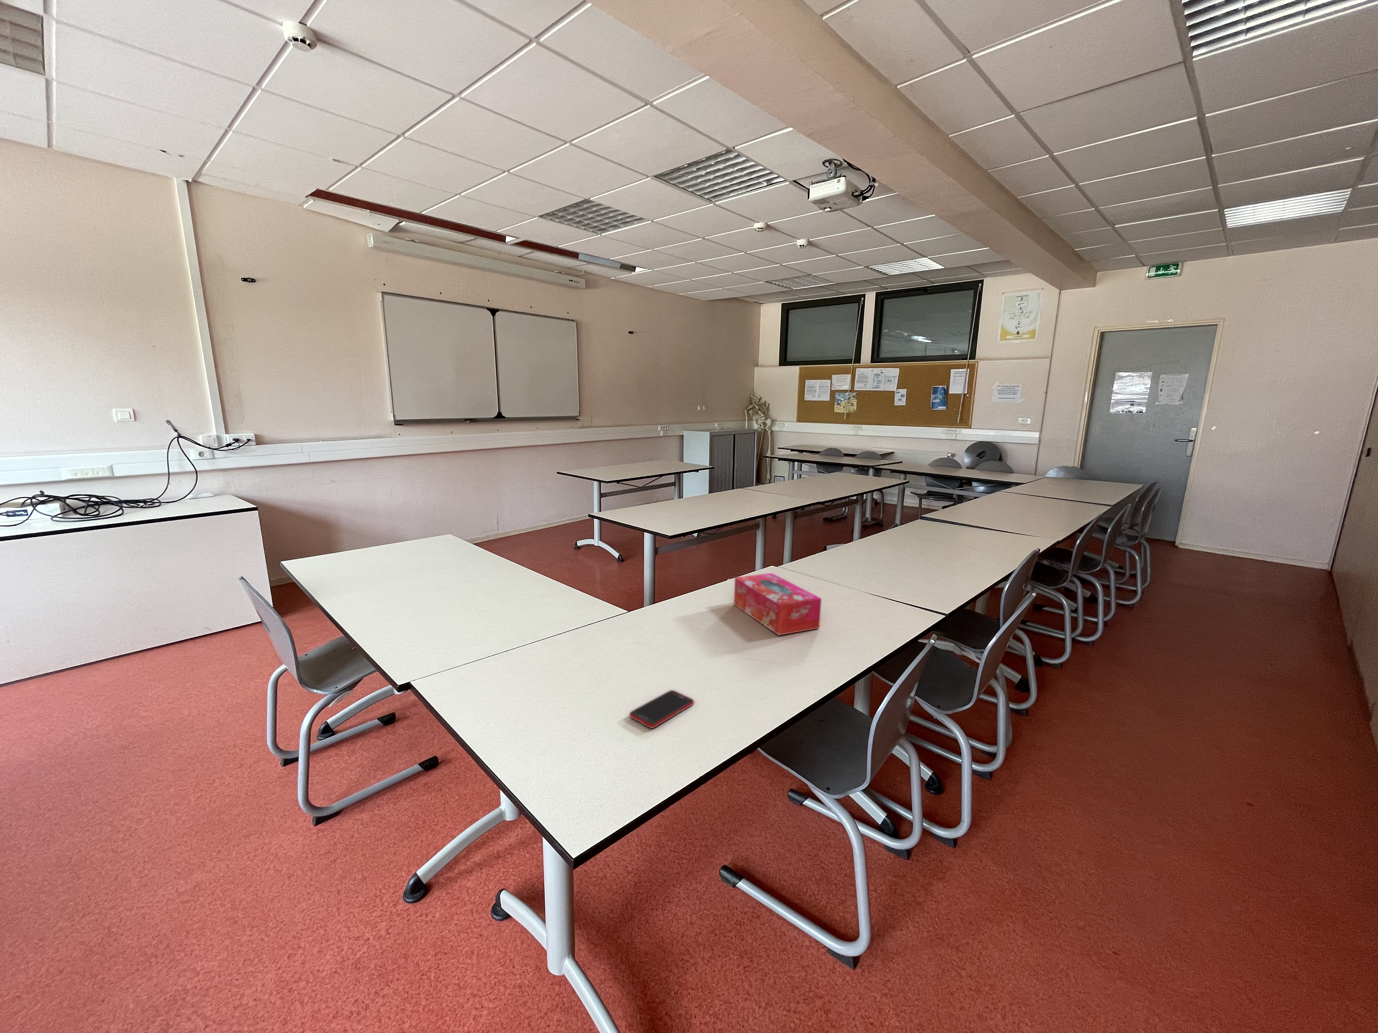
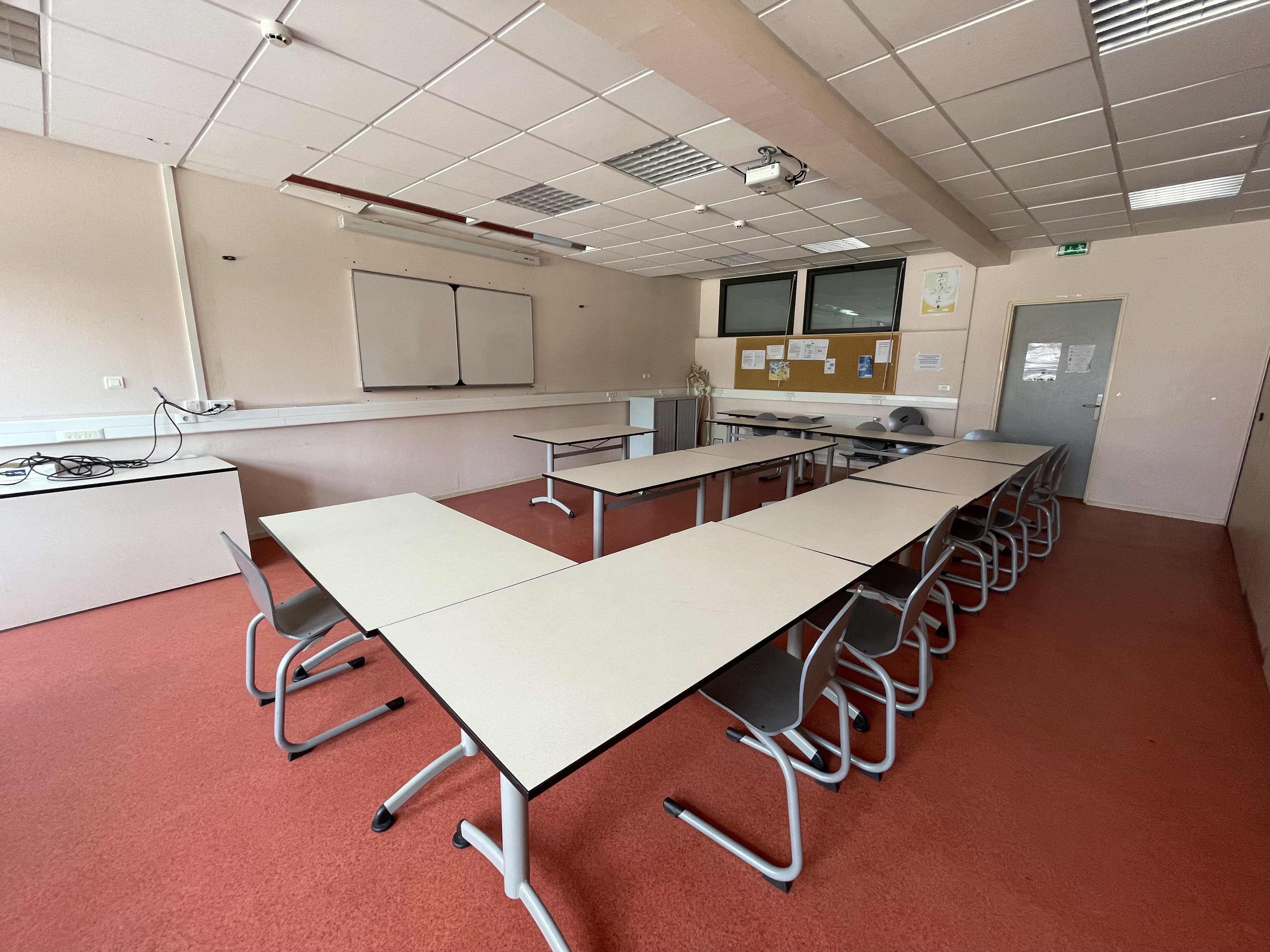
- cell phone (662, 709)
- tissue box (775, 601)
